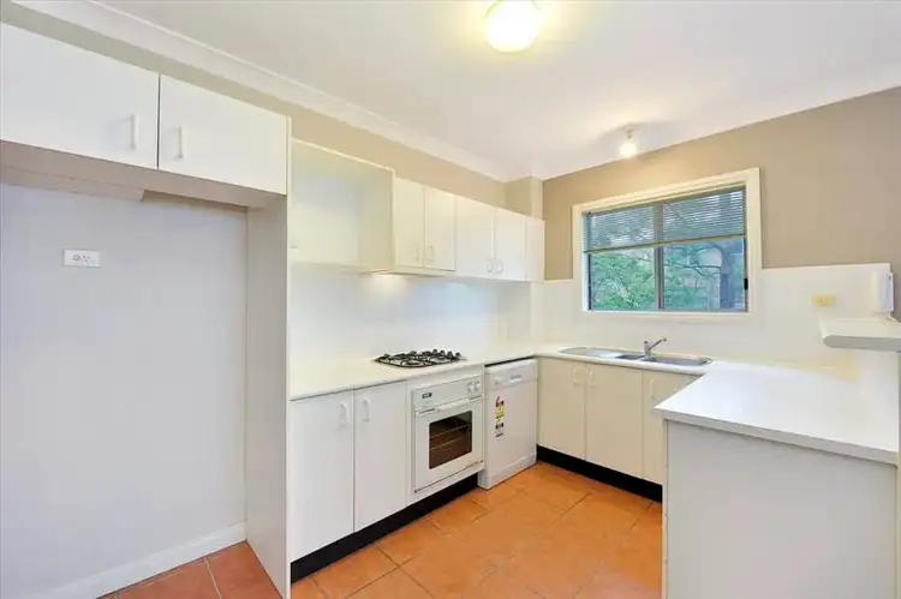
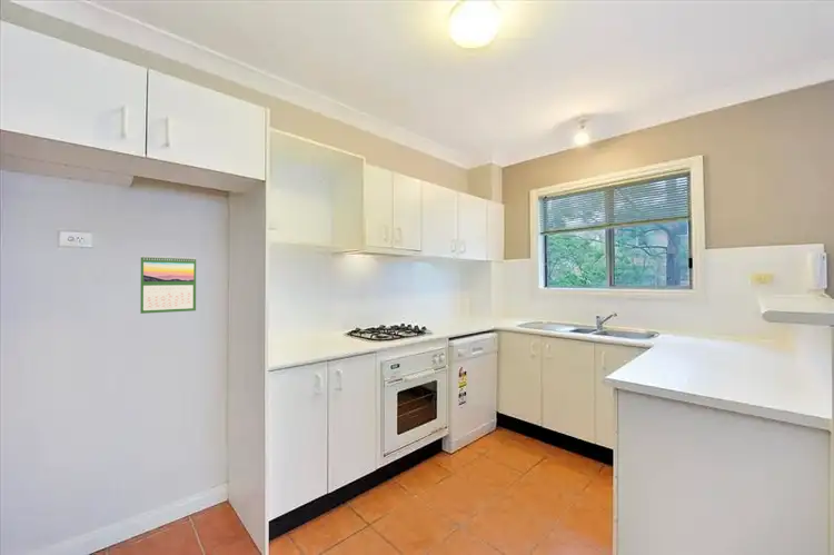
+ calendar (169, 284)
